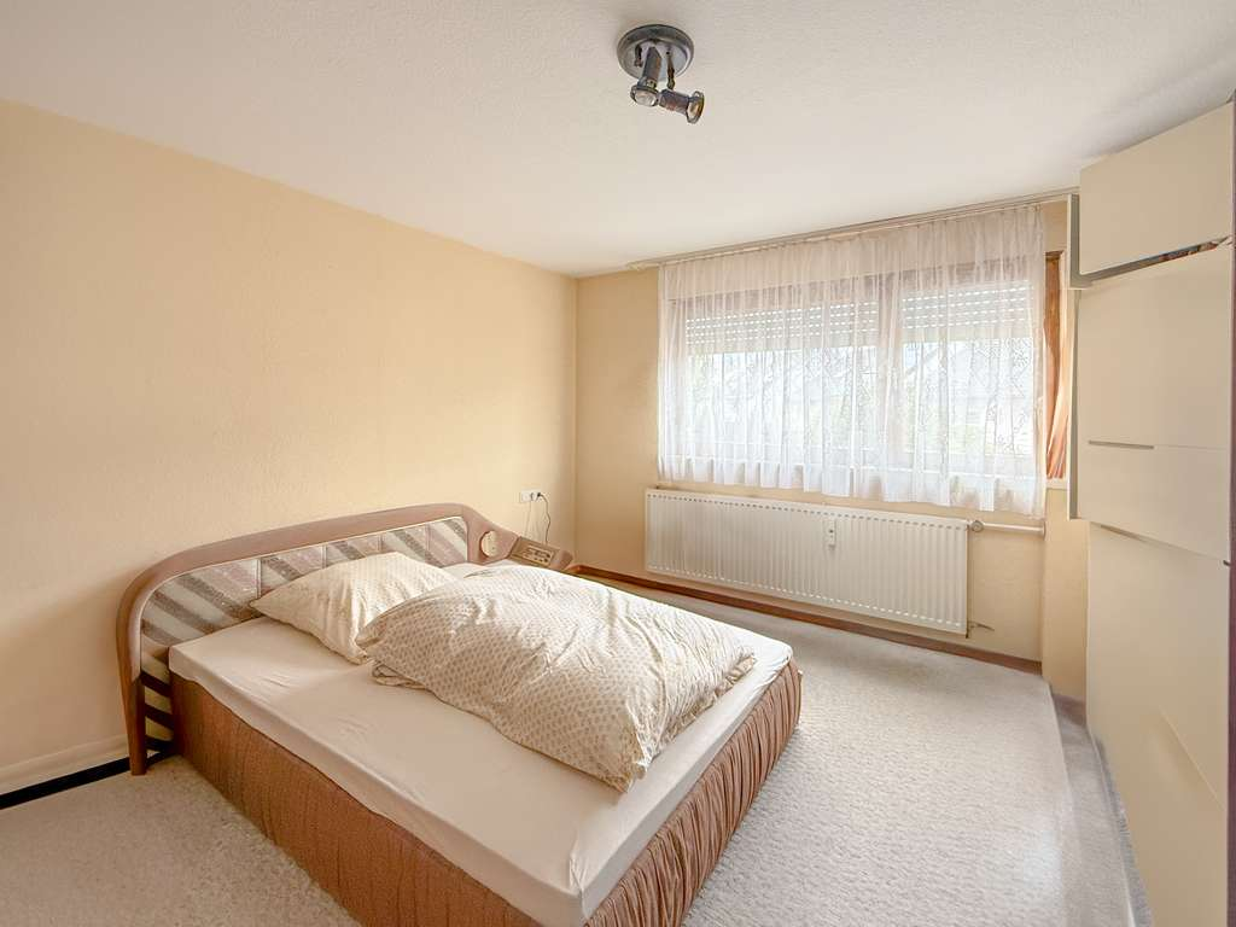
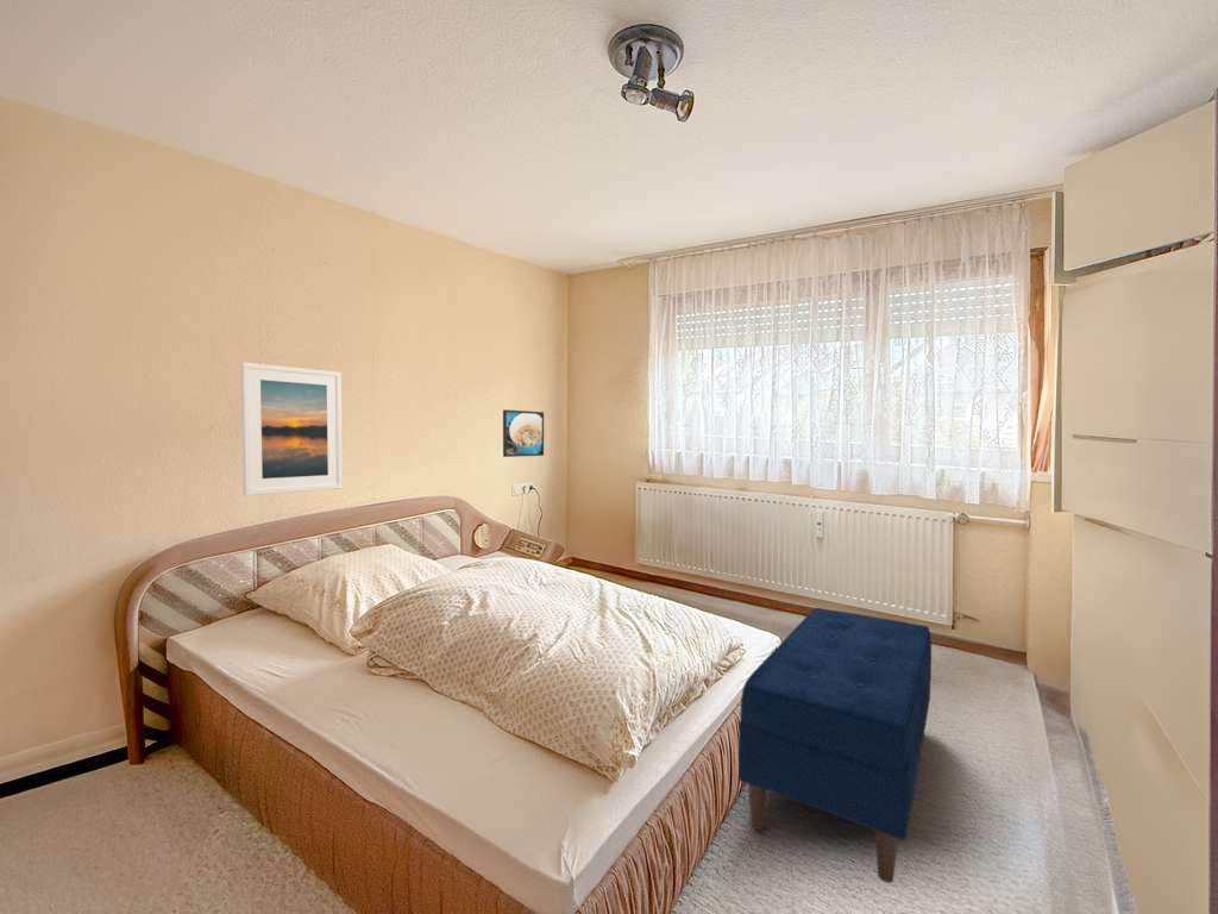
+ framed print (523, 433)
+ bench (847, 712)
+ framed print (295, 430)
